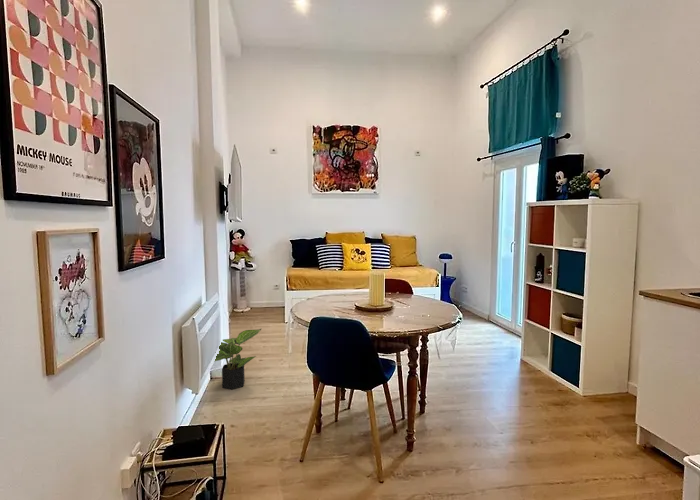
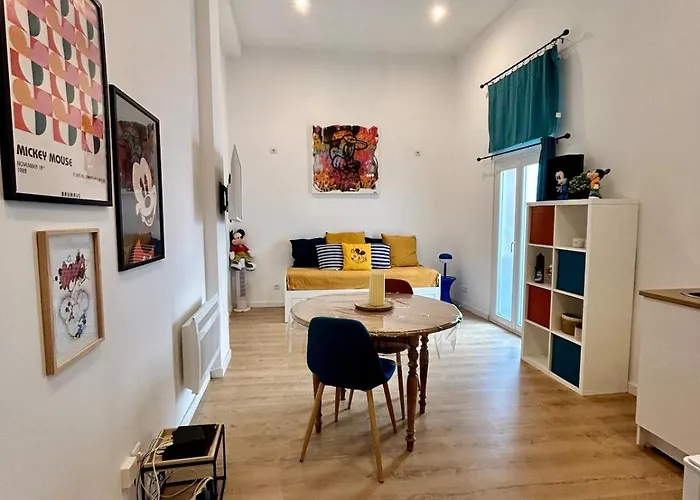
- potted plant (236, 359)
